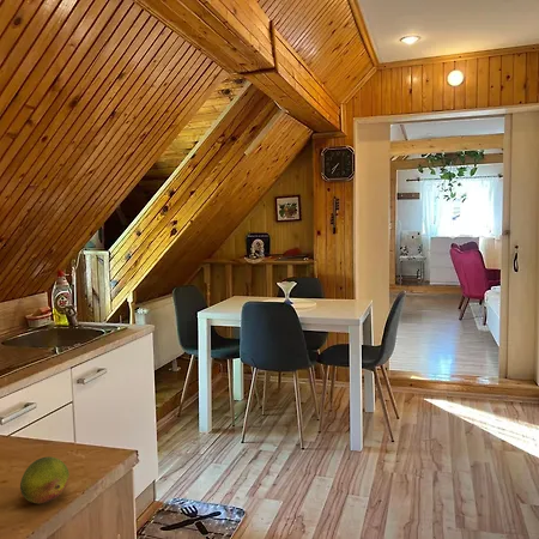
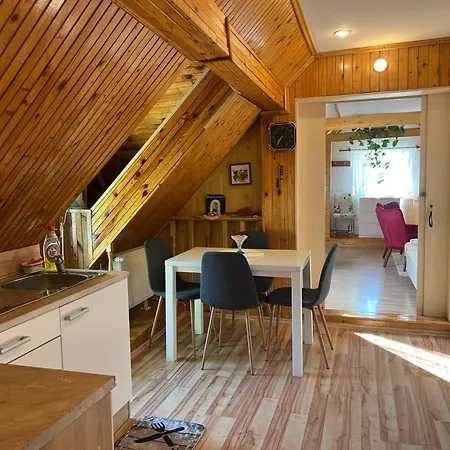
- fruit (44, 478)
